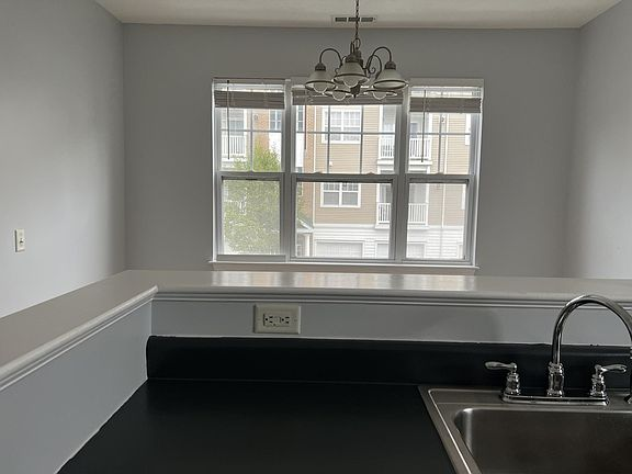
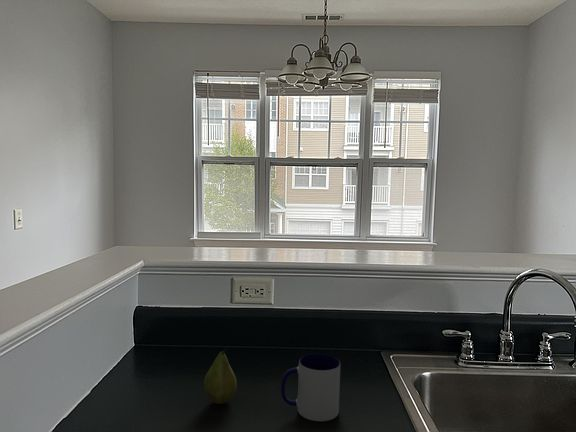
+ fruit (220, 372)
+ mug (310, 386)
